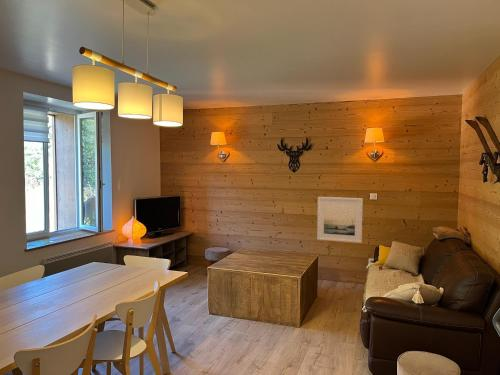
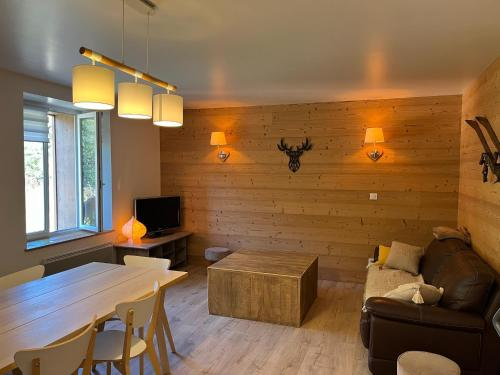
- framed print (339, 219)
